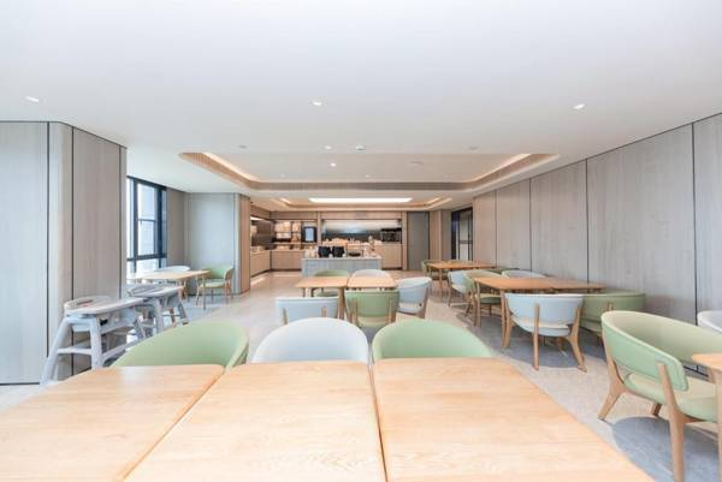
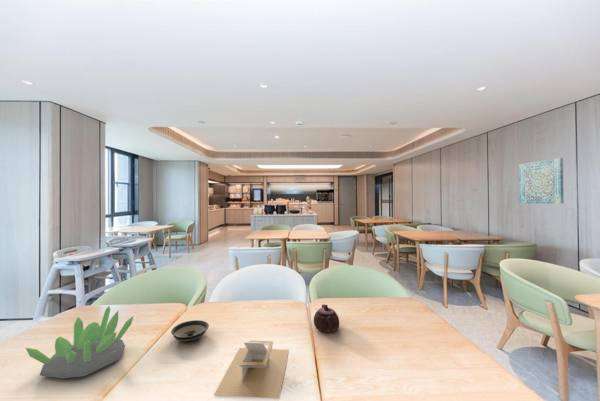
+ saucer (190, 332)
+ napkin holder (256, 352)
+ teapot (326, 316)
+ succulent plant (83, 341)
+ wall art (539, 182)
